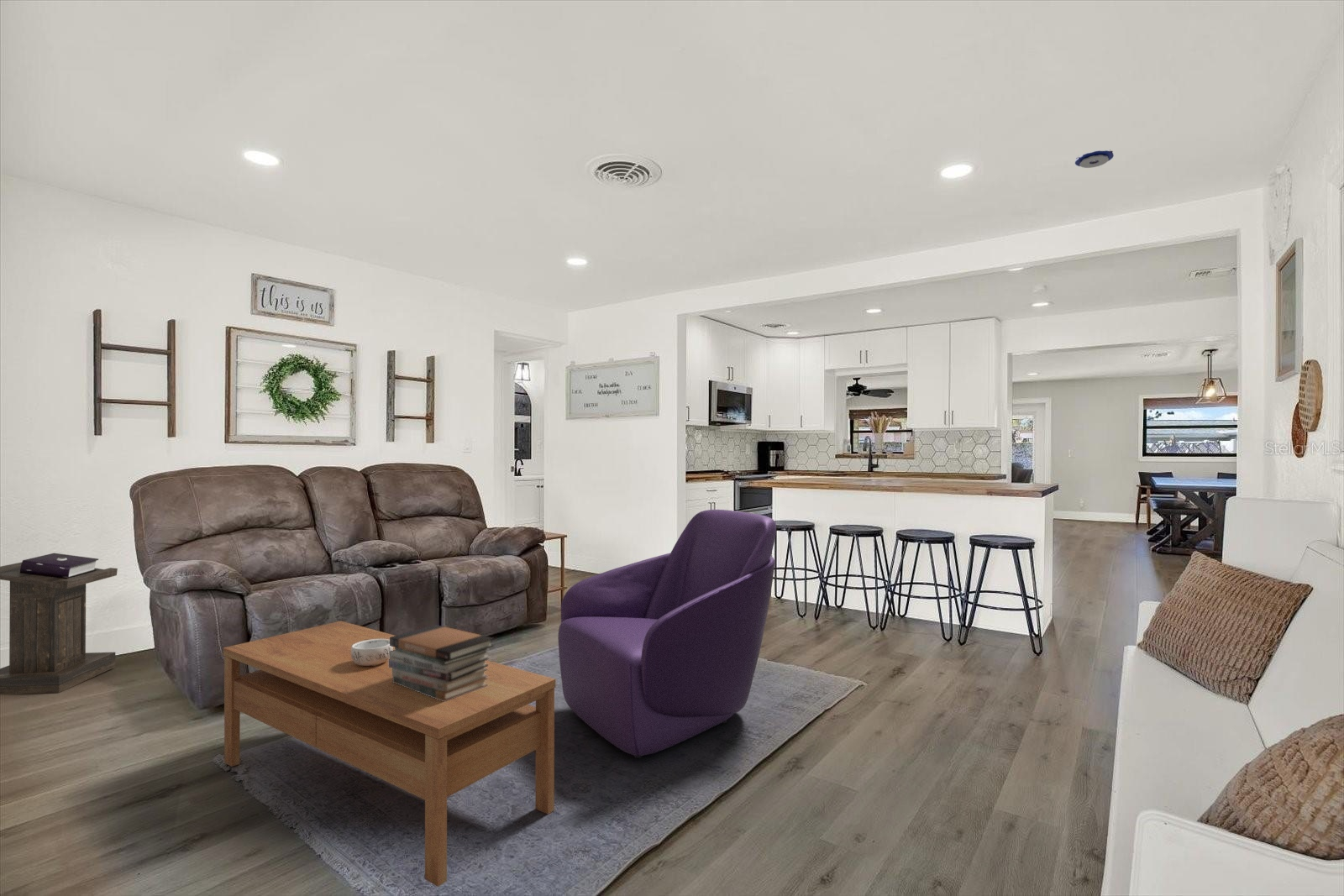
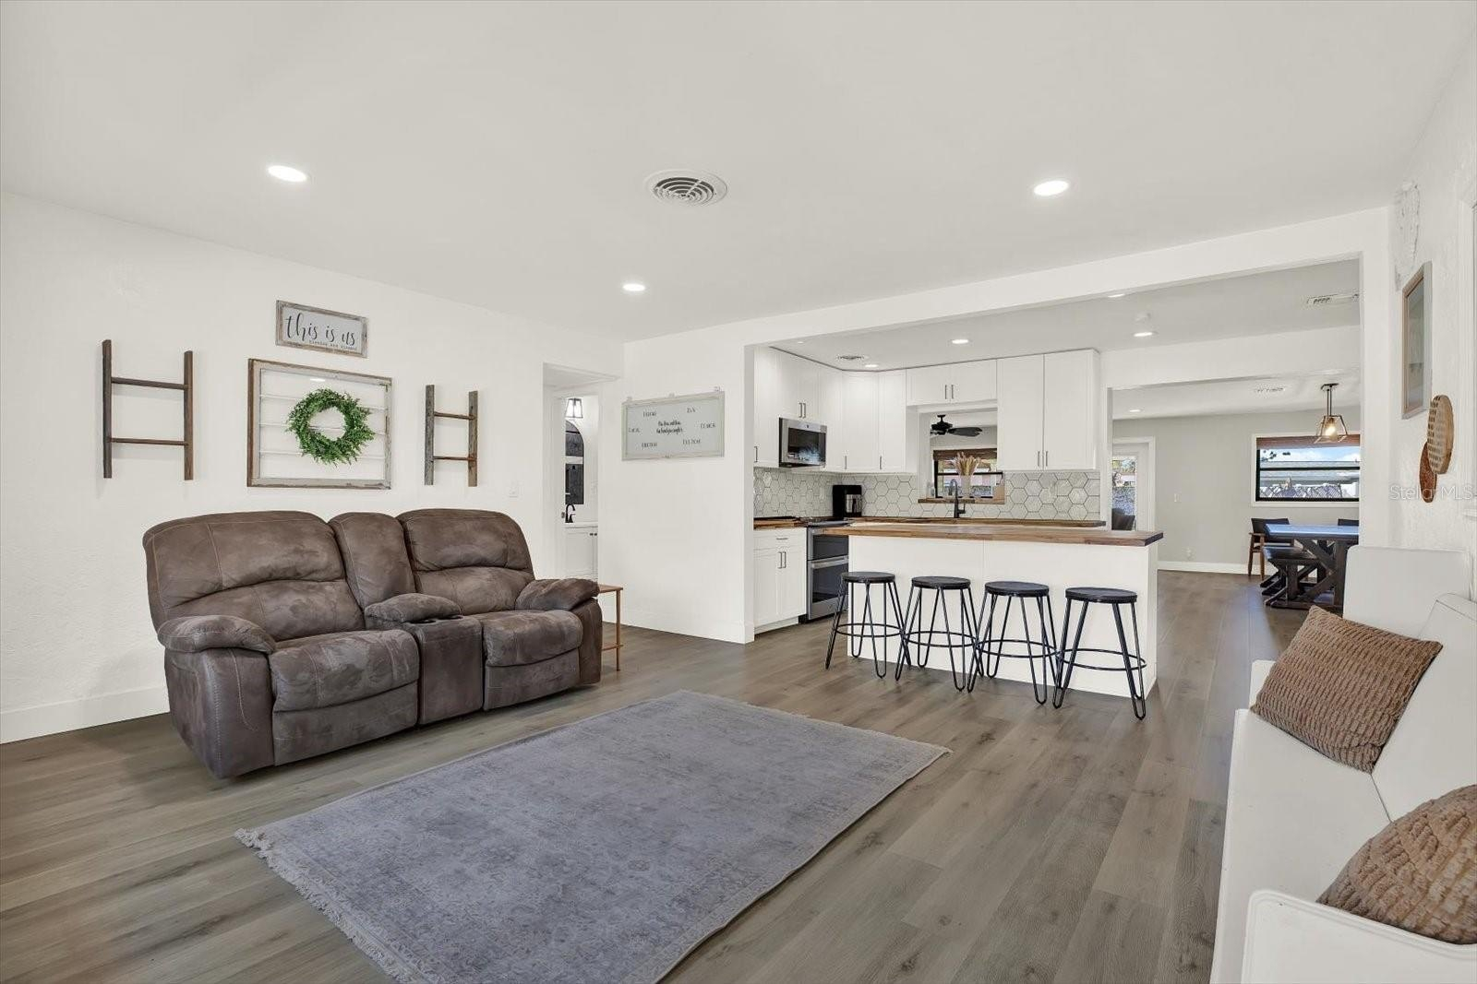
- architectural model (1094, 157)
- decorative bowl (372, 651)
- coffee table (377, 723)
- lectern (48, 618)
- book stack (440, 659)
- armchair (675, 616)
